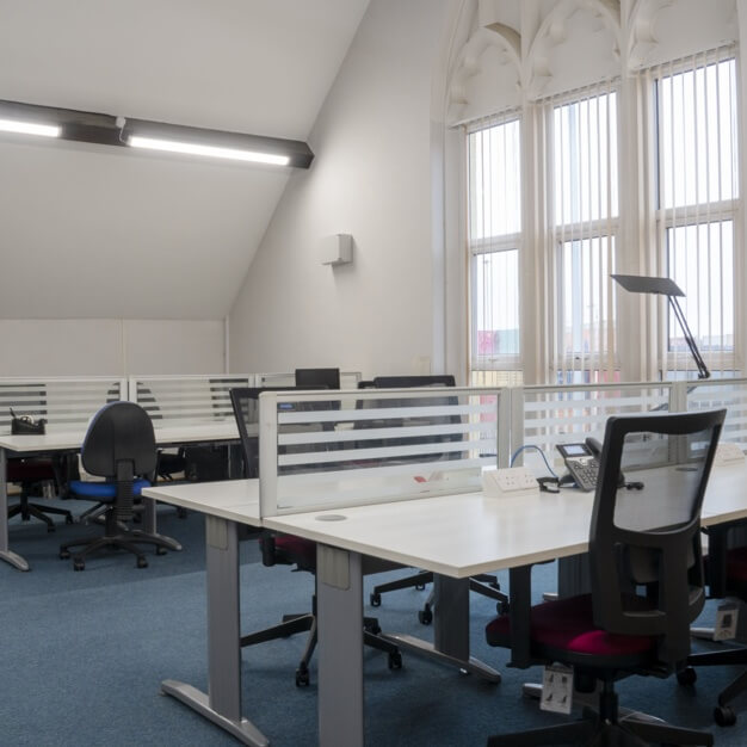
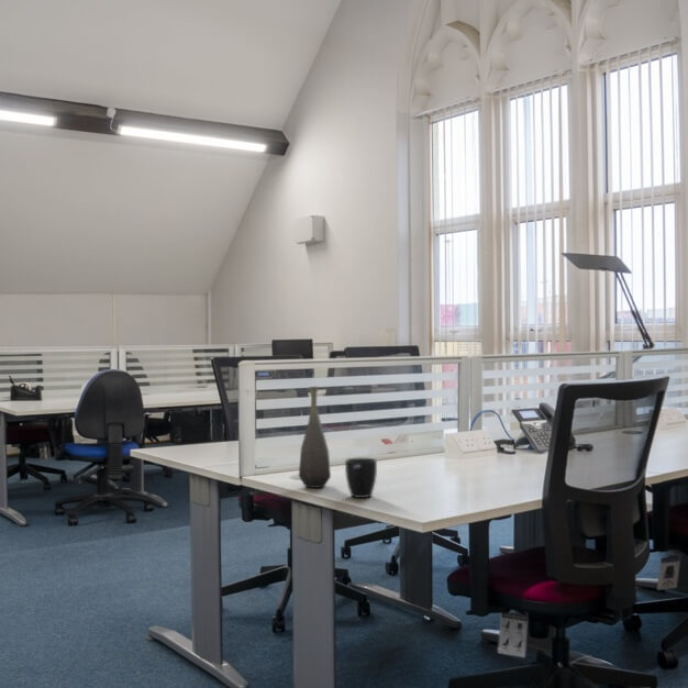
+ bottle (315, 436)
+ mug (359, 478)
